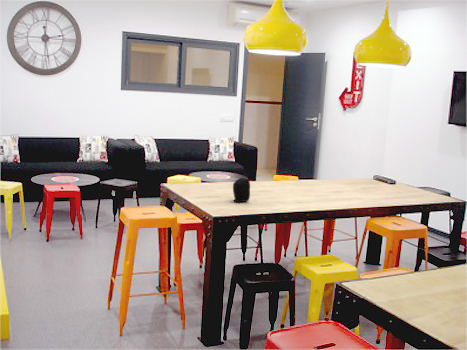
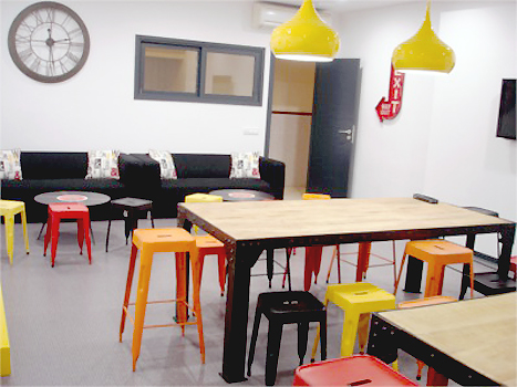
- speaker (240, 189)
